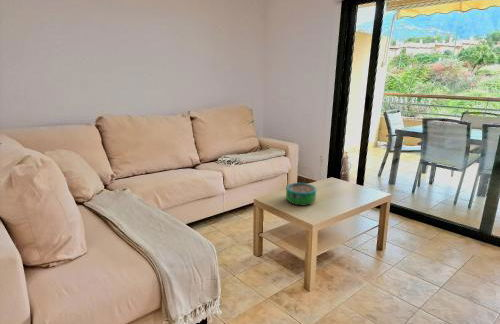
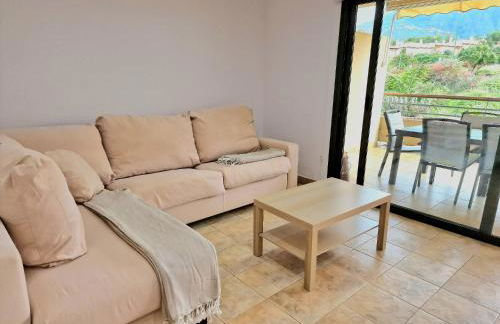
- decorative bowl (300, 194)
